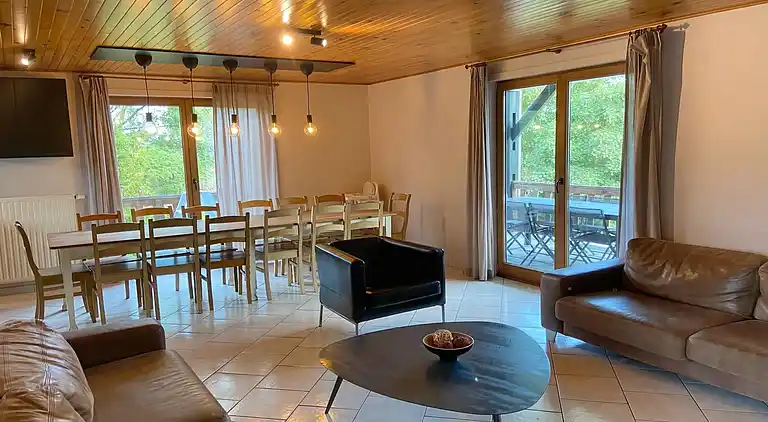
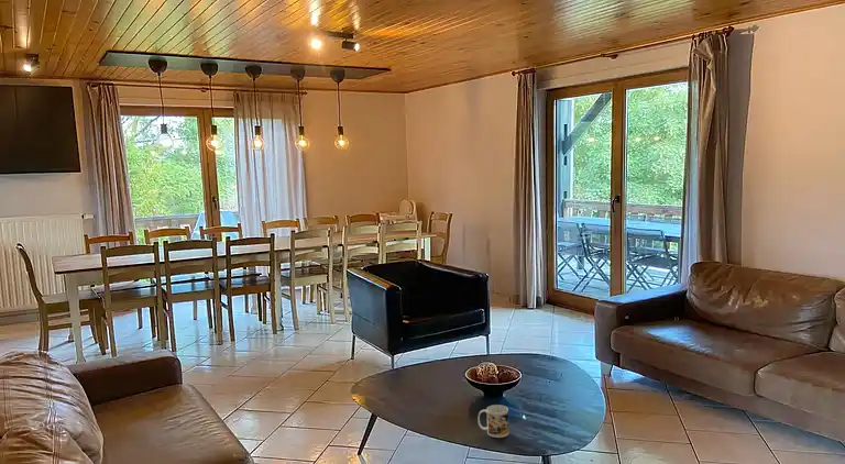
+ mug (493, 420)
